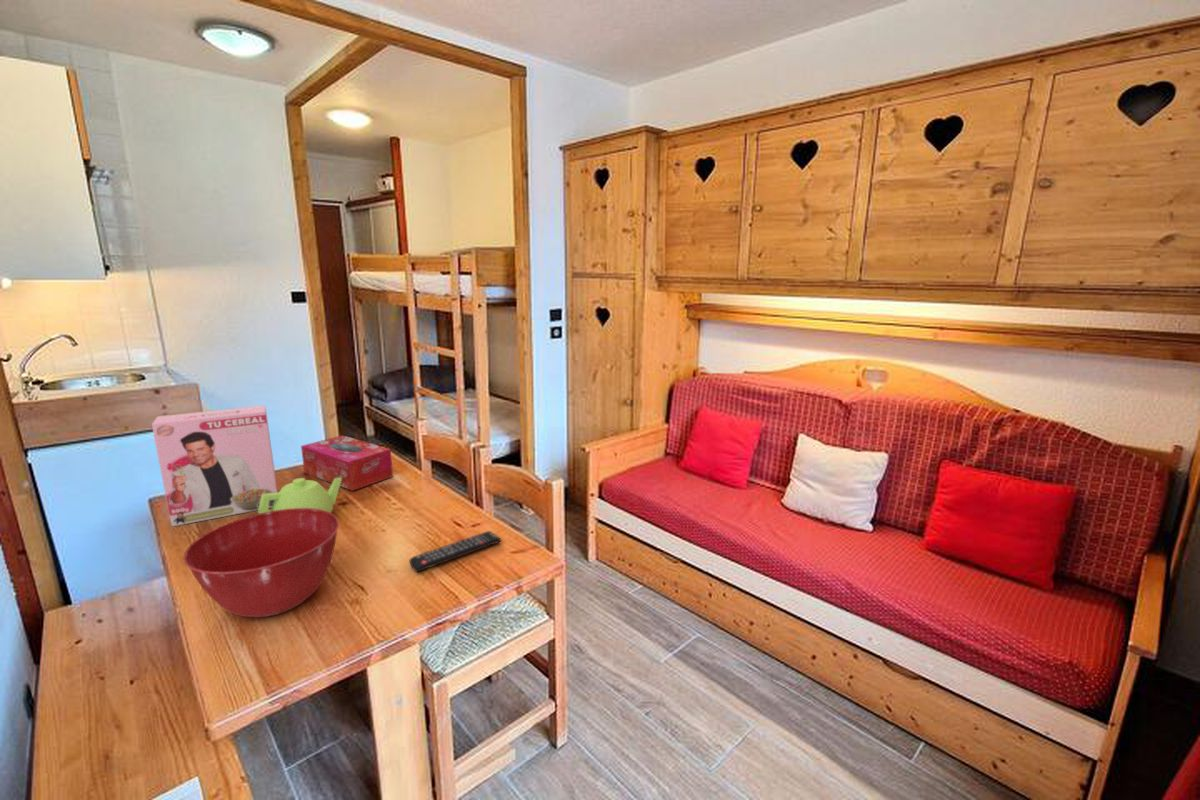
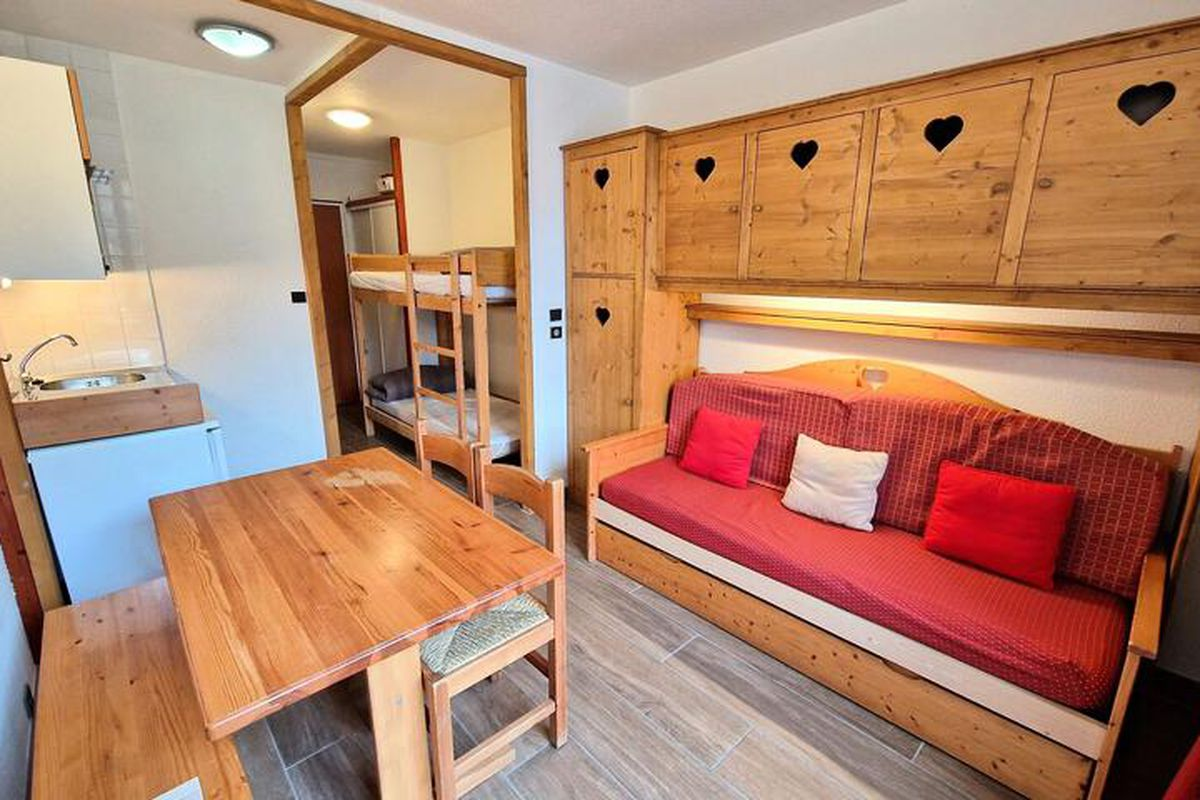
- remote control (457, 550)
- teapot (301, 499)
- cereal box (220, 463)
- tissue box (346, 461)
- mixing bowl (270, 567)
